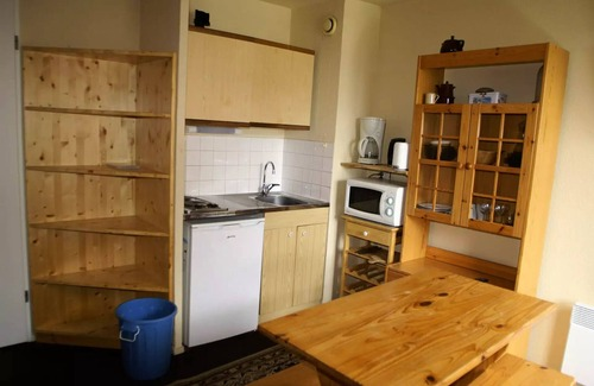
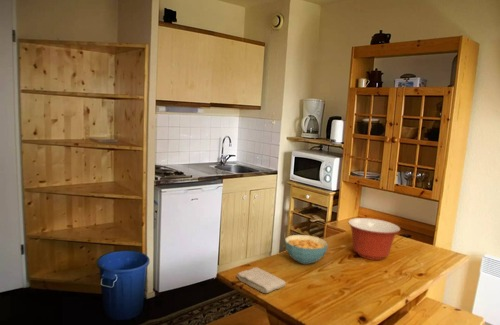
+ mixing bowl (372, 240)
+ washcloth (260, 279)
+ cereal bowl (305, 251)
